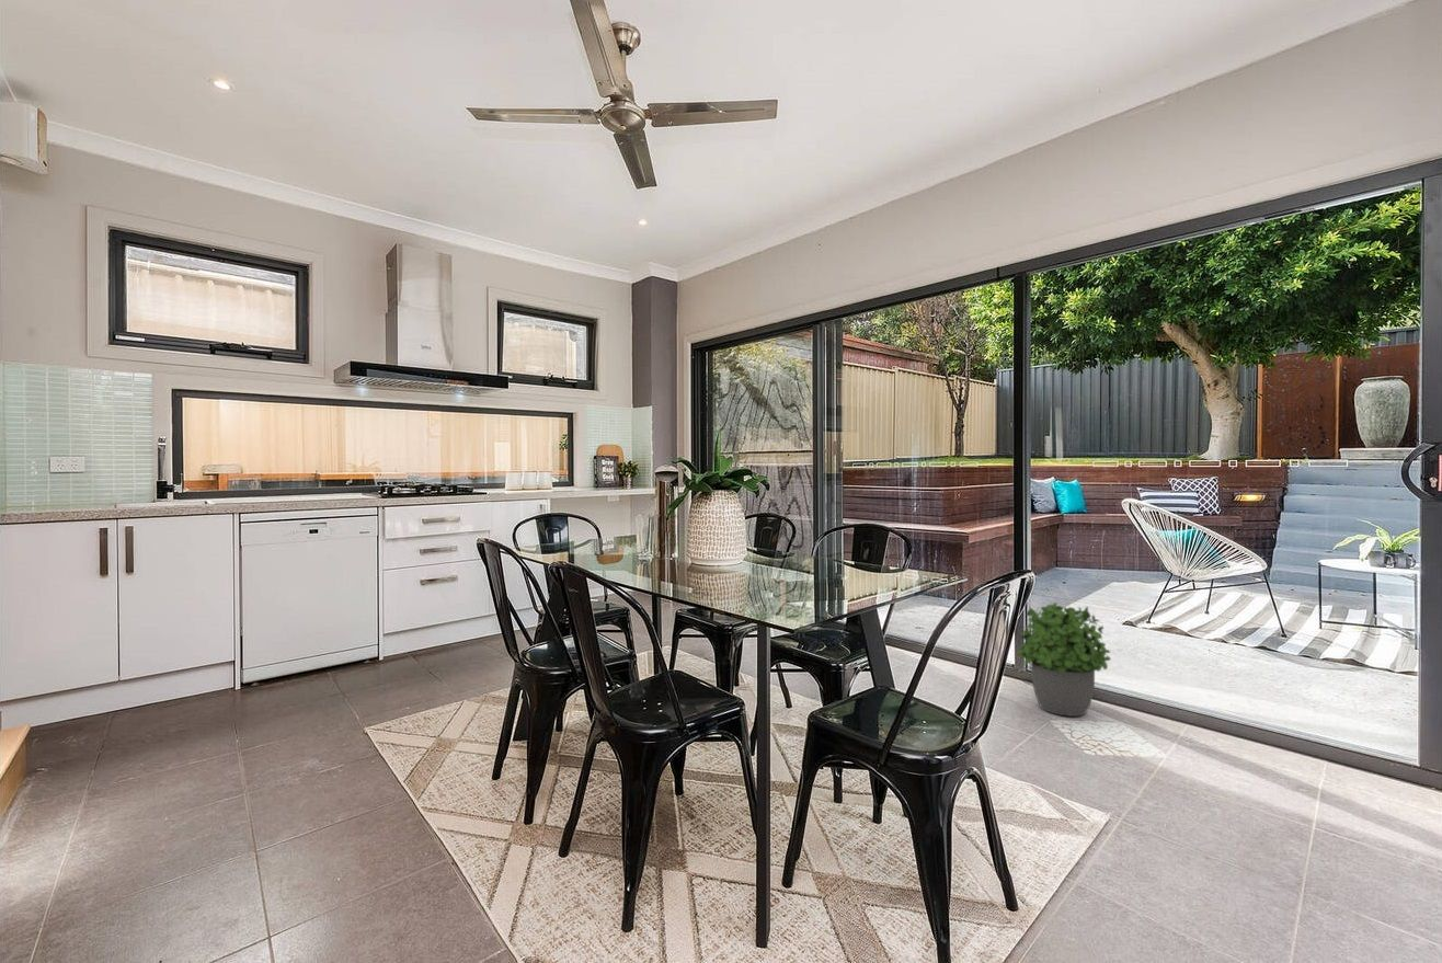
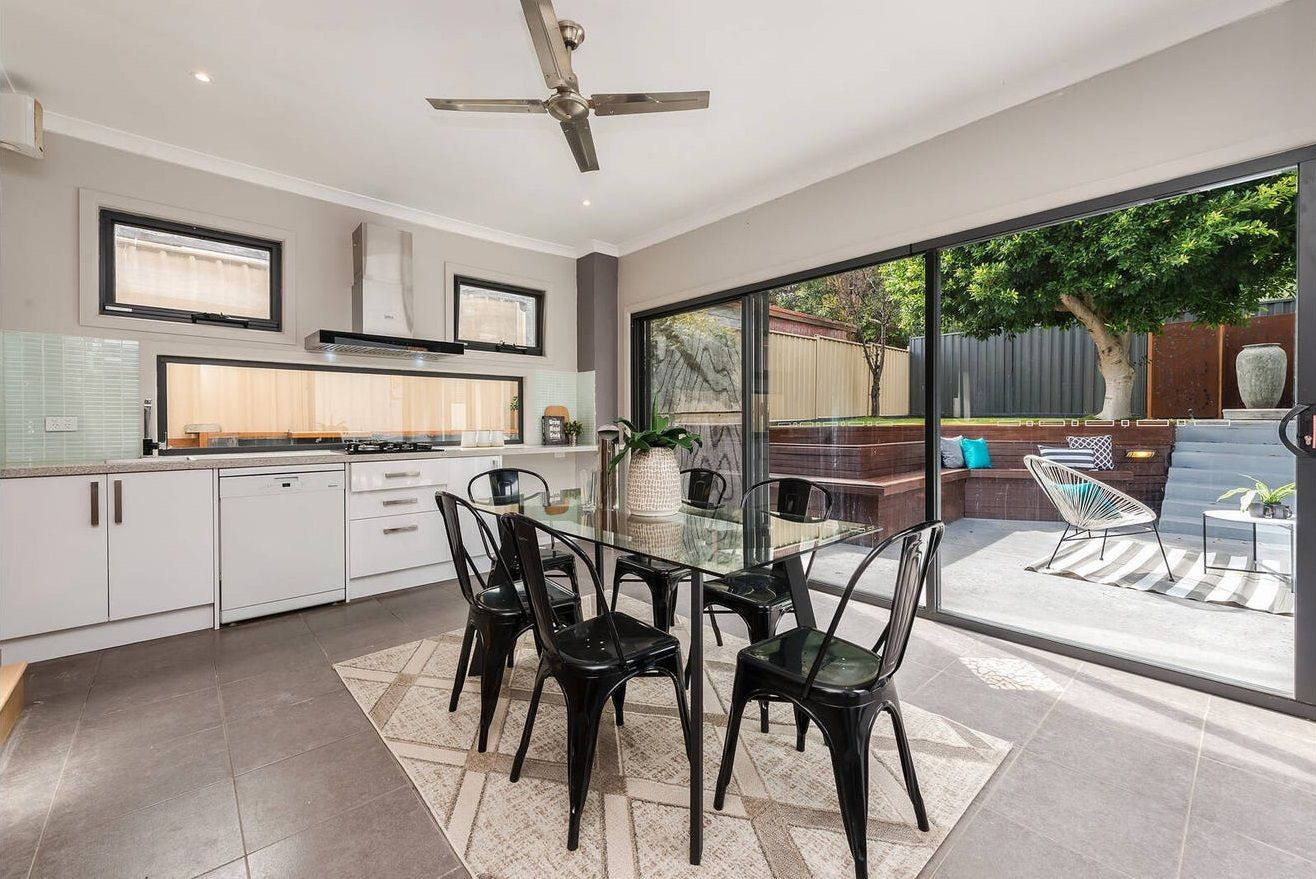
- potted plant (1062, 655)
